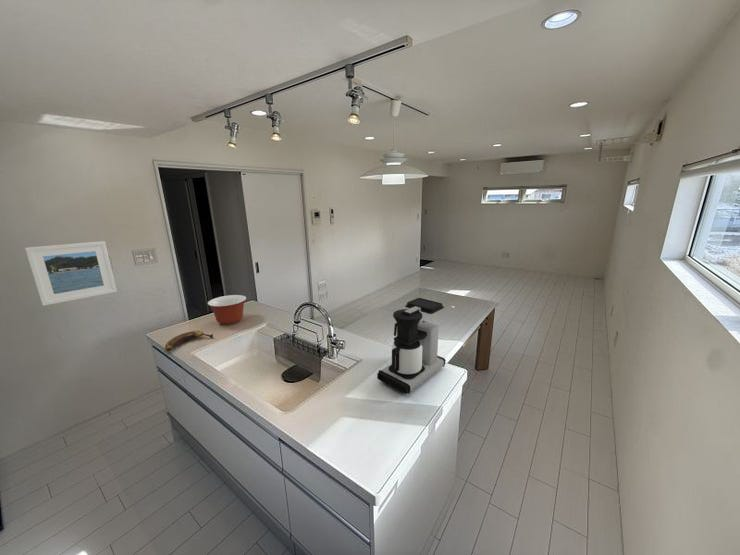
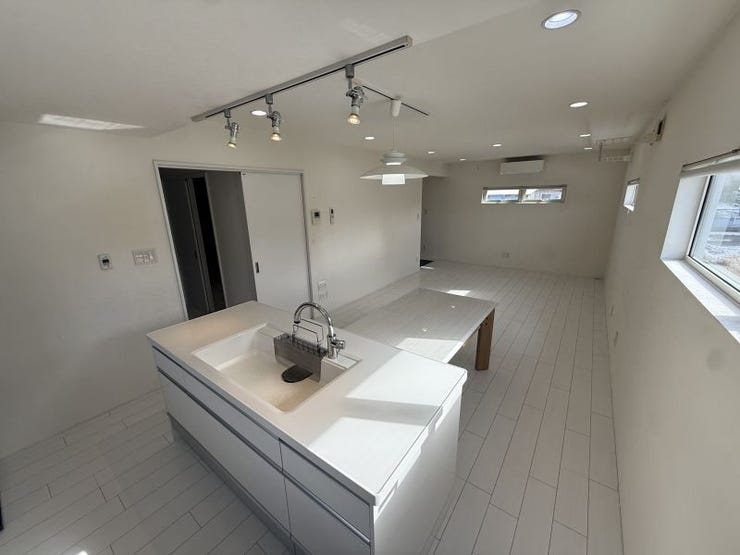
- coffee maker (413, 342)
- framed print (75, 271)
- mixing bowl (228, 310)
- banana (186, 339)
